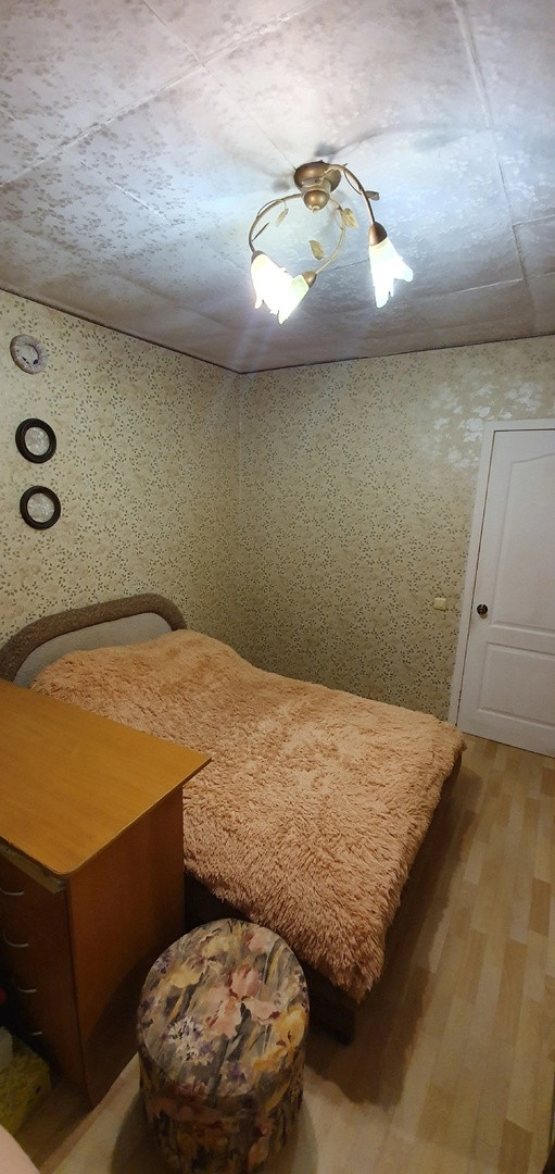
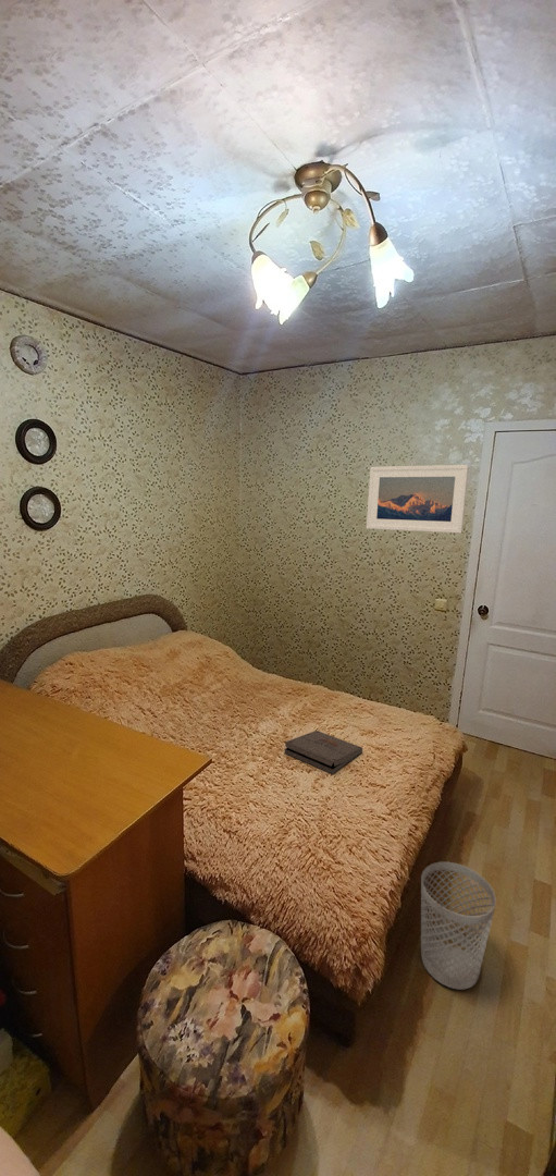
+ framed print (413, 499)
+ wastebasket (453, 924)
+ pizza box (323, 747)
